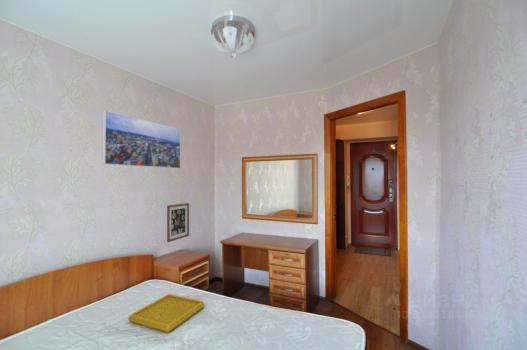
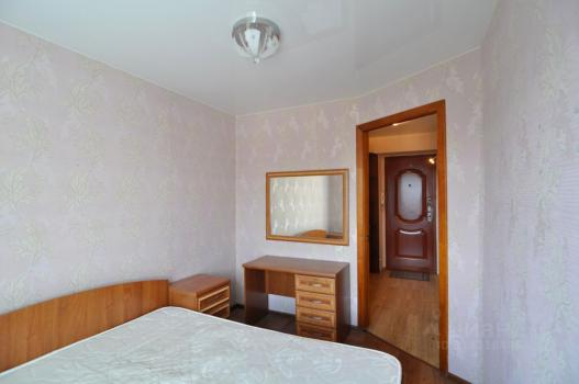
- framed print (147, 144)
- wall art (178, 221)
- serving tray (168, 311)
